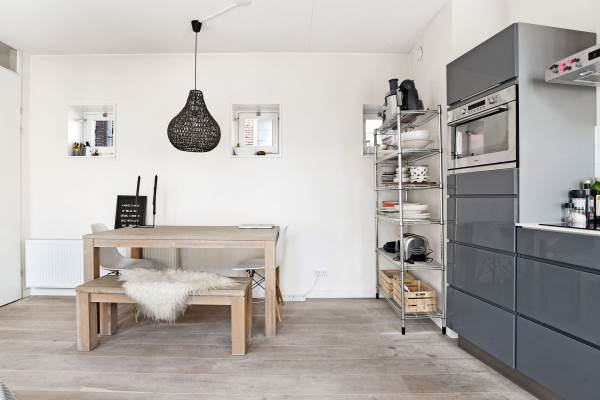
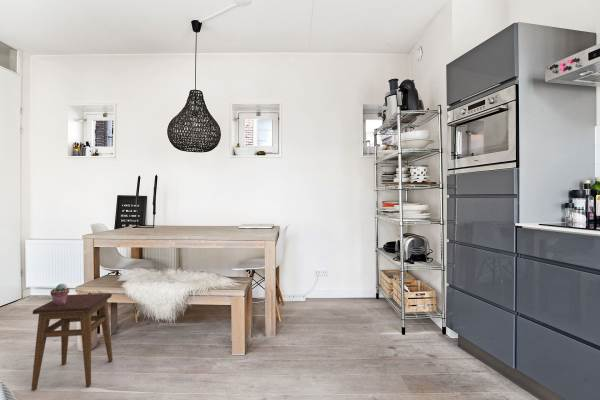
+ stool (75, 335)
+ potted succulent (60, 293)
